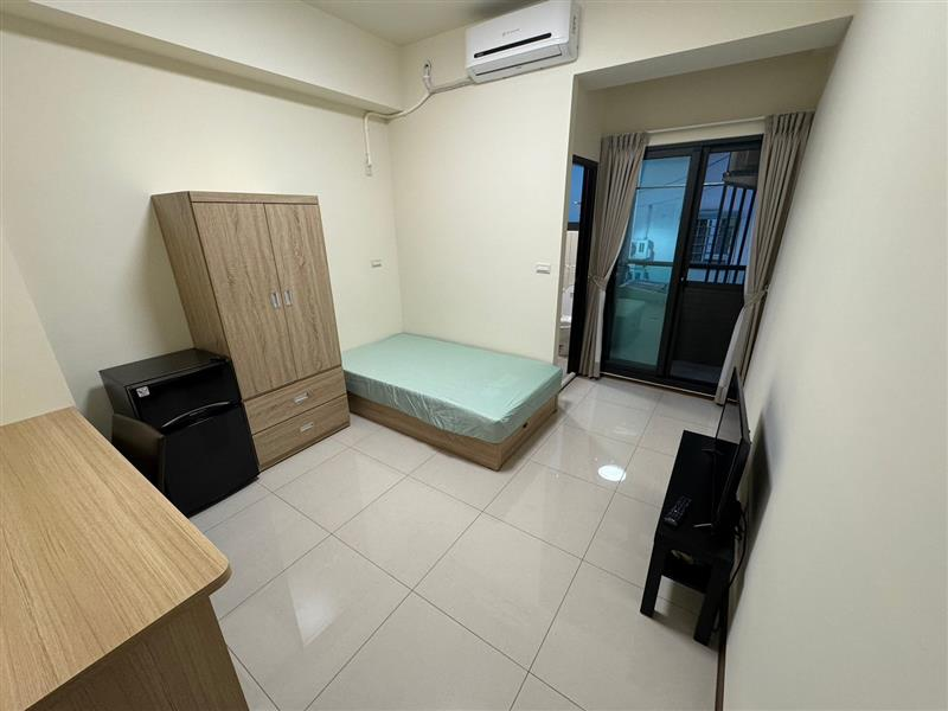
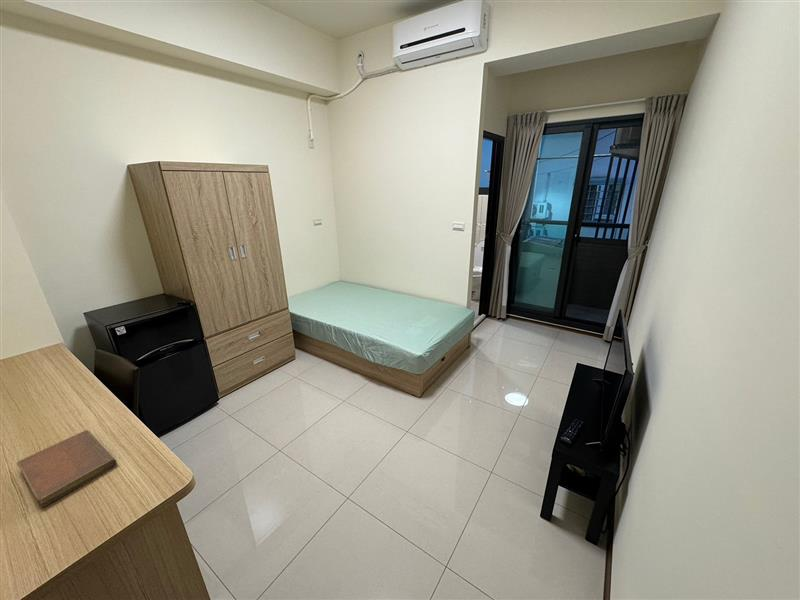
+ notebook (67, 463)
